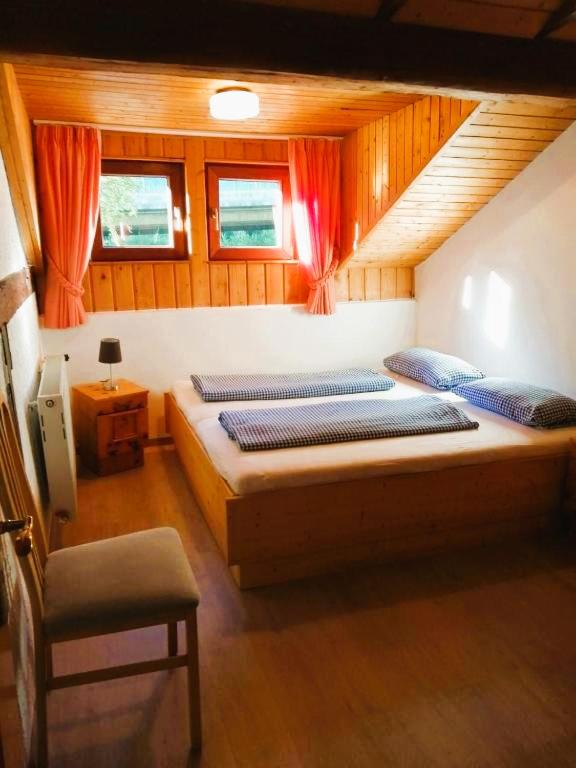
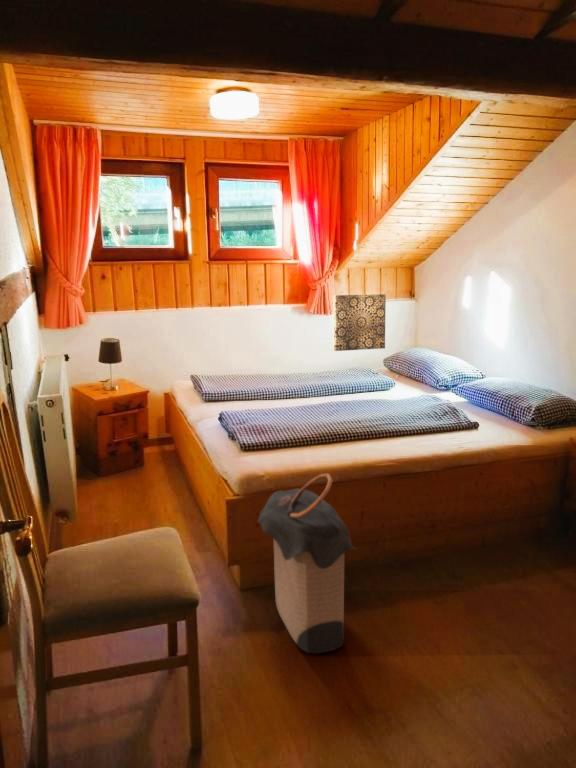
+ wall art (359, 322)
+ laundry hamper (302, 547)
